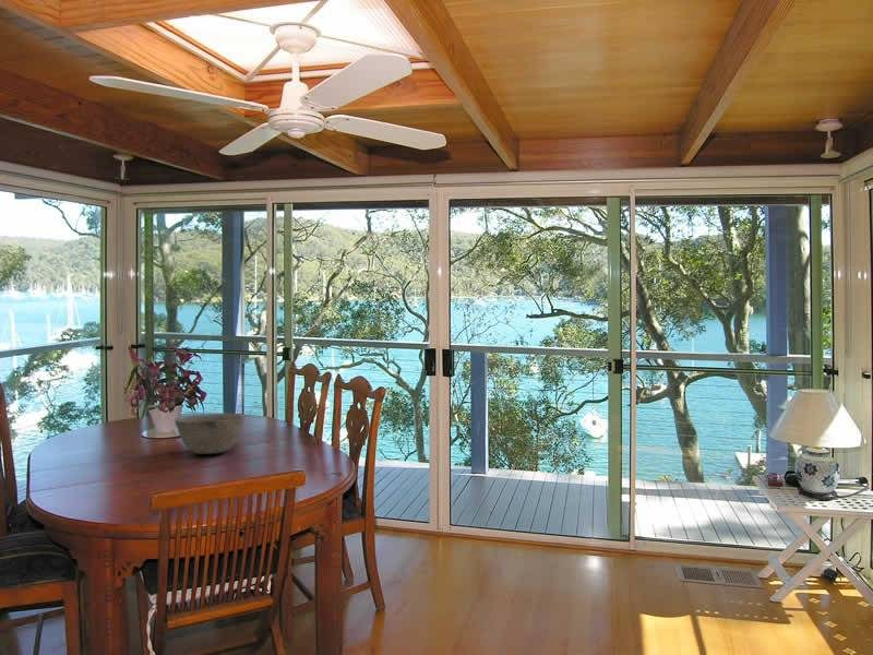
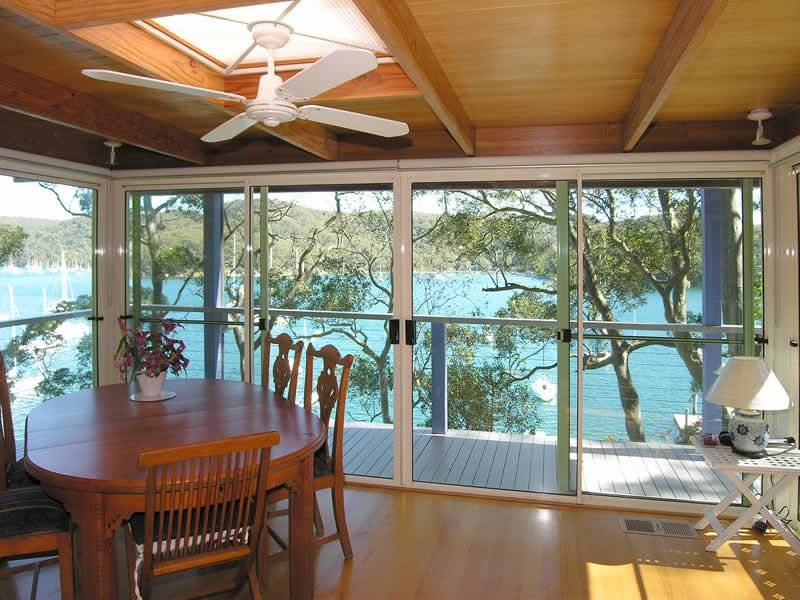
- bowl (210, 434)
